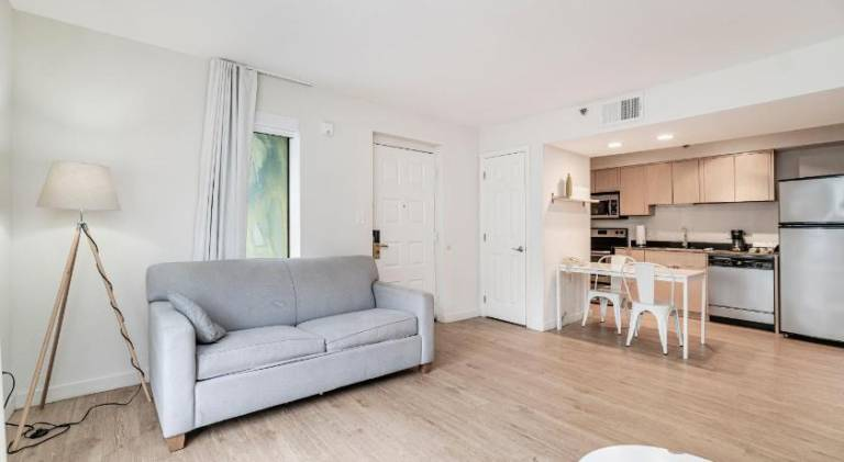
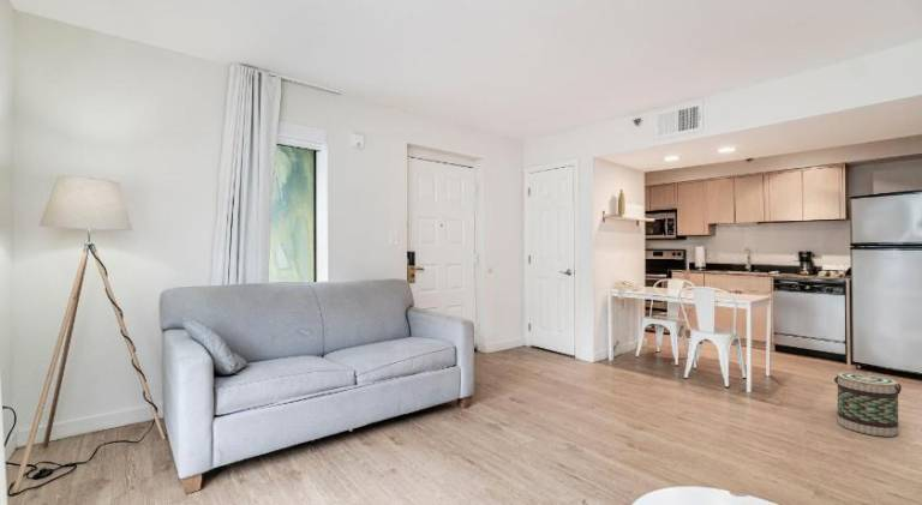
+ basket (867, 401)
